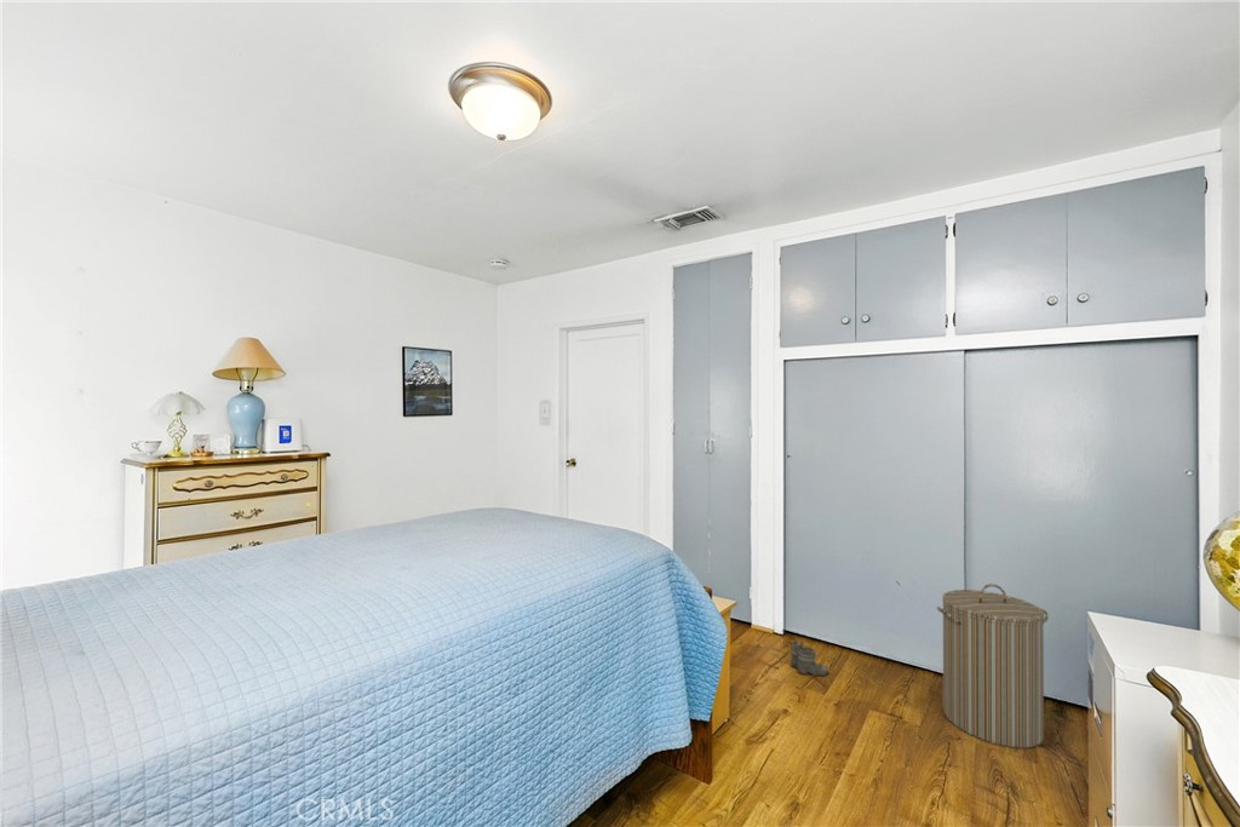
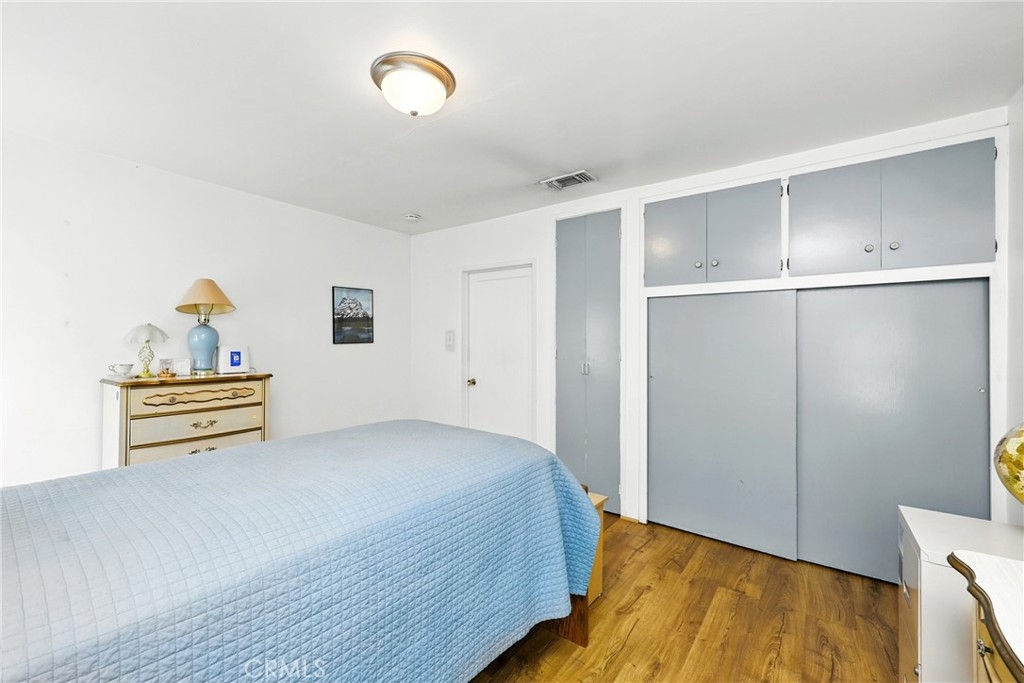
- laundry hamper (991, 653)
- boots (806, 656)
